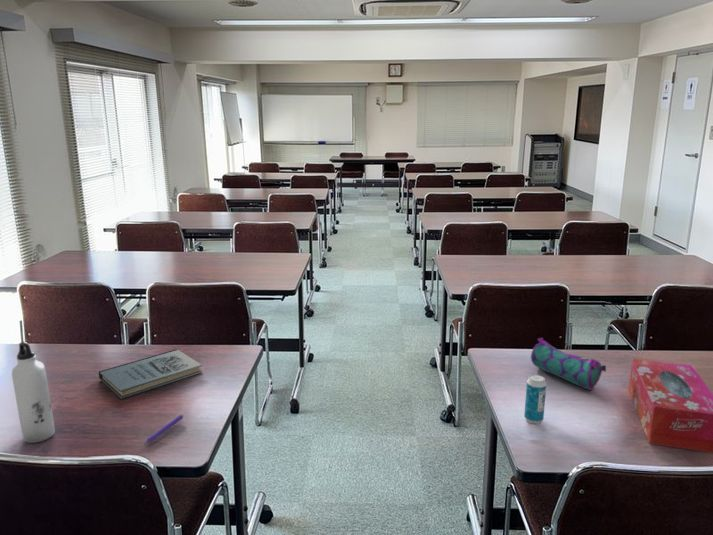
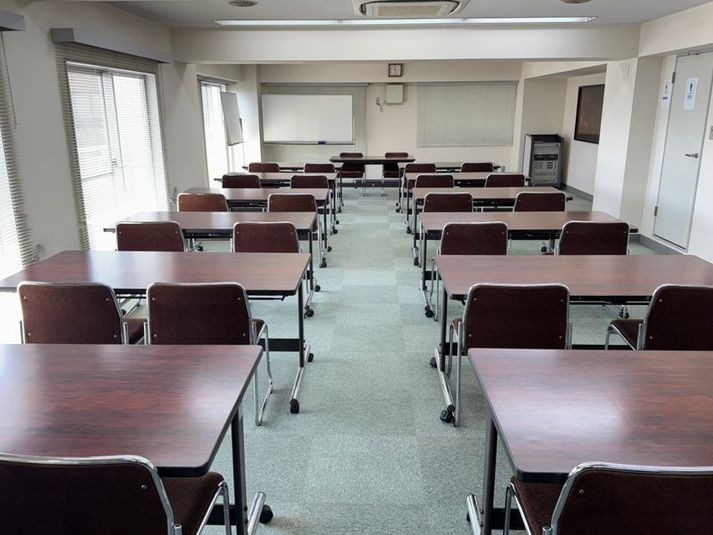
- beverage can (535, 399)
- tissue box (672, 401)
- water bottle (31, 390)
- pencil case (565, 363)
- pen (164, 429)
- book (150, 371)
